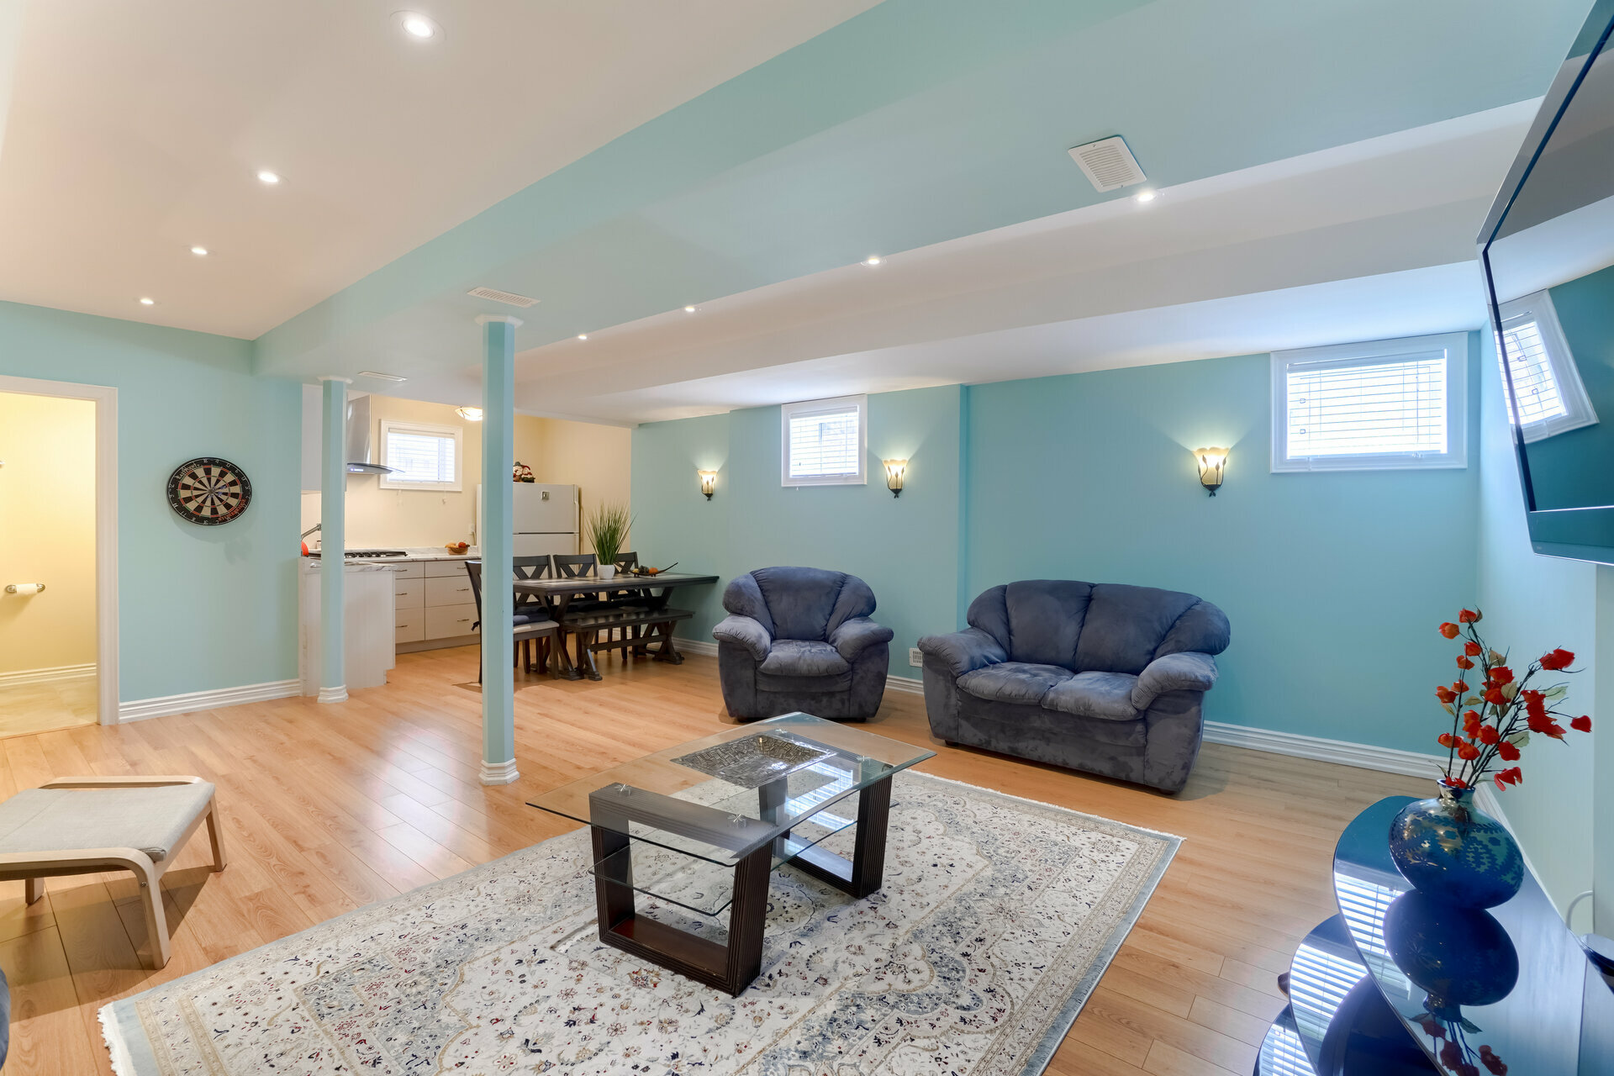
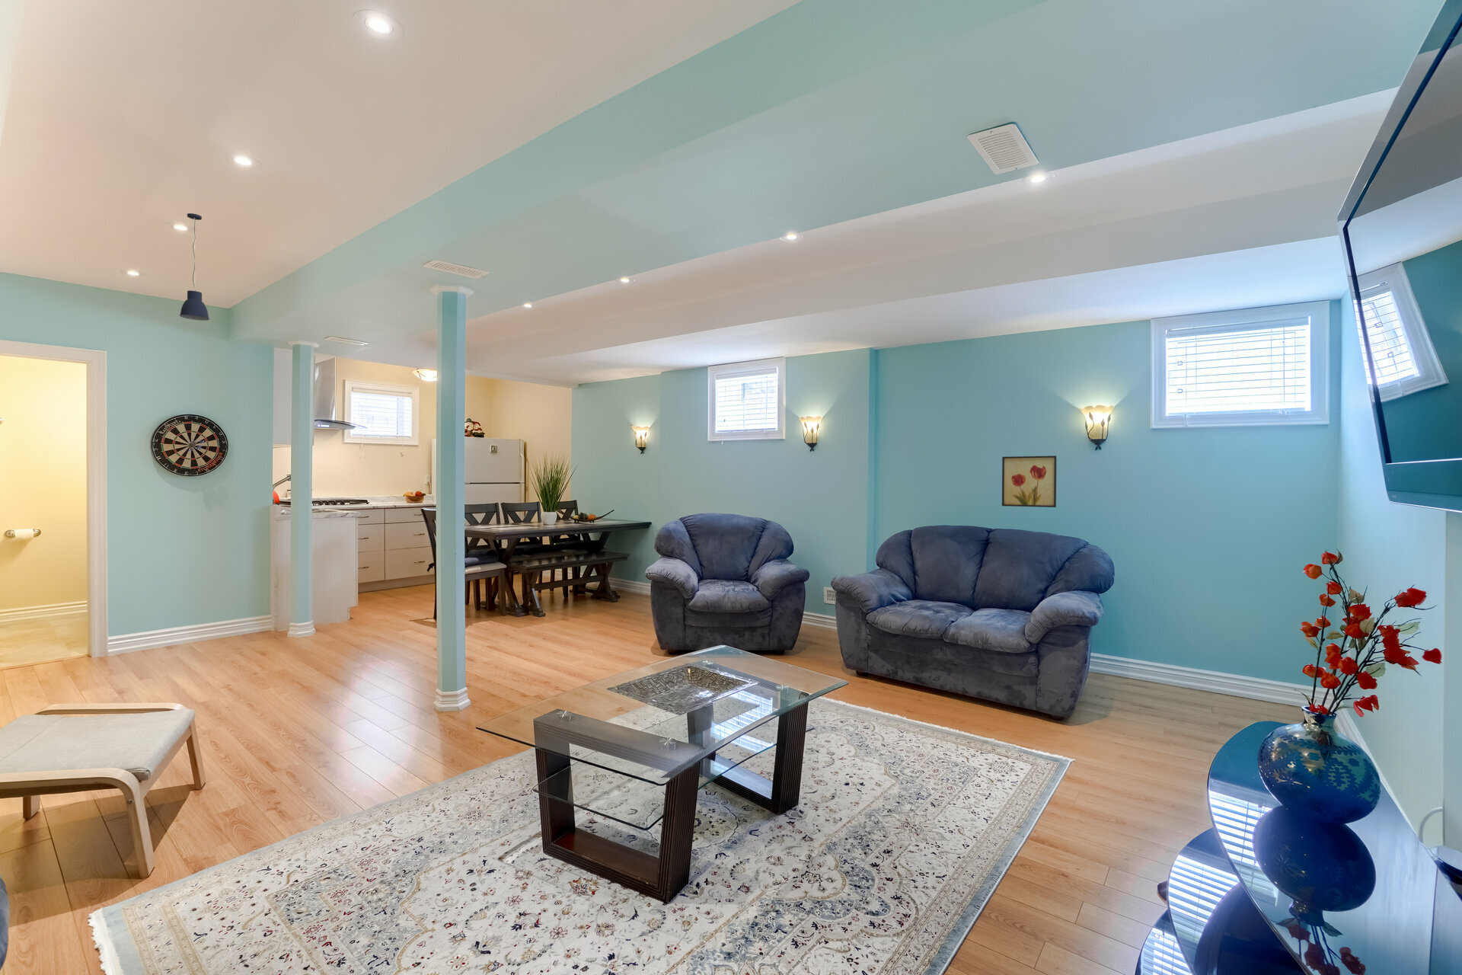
+ pendant light (194, 267)
+ wall art (1029, 481)
